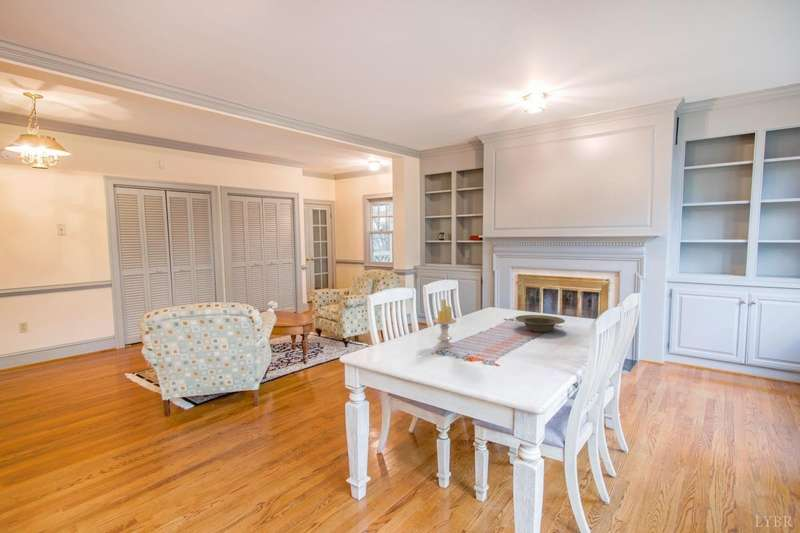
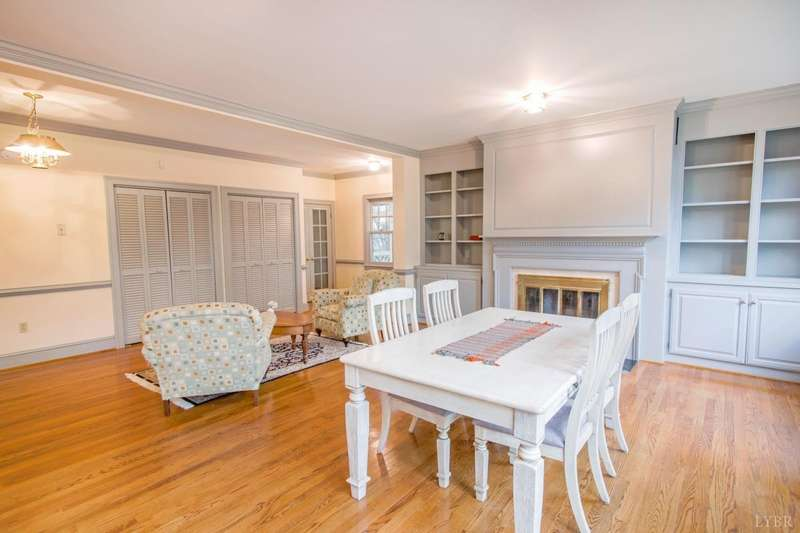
- candle (444, 322)
- bowl (539, 324)
